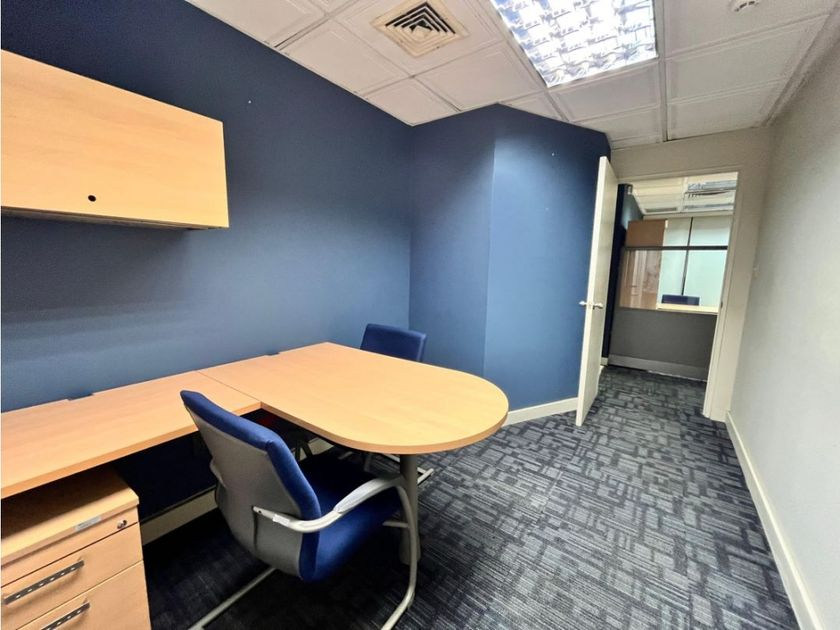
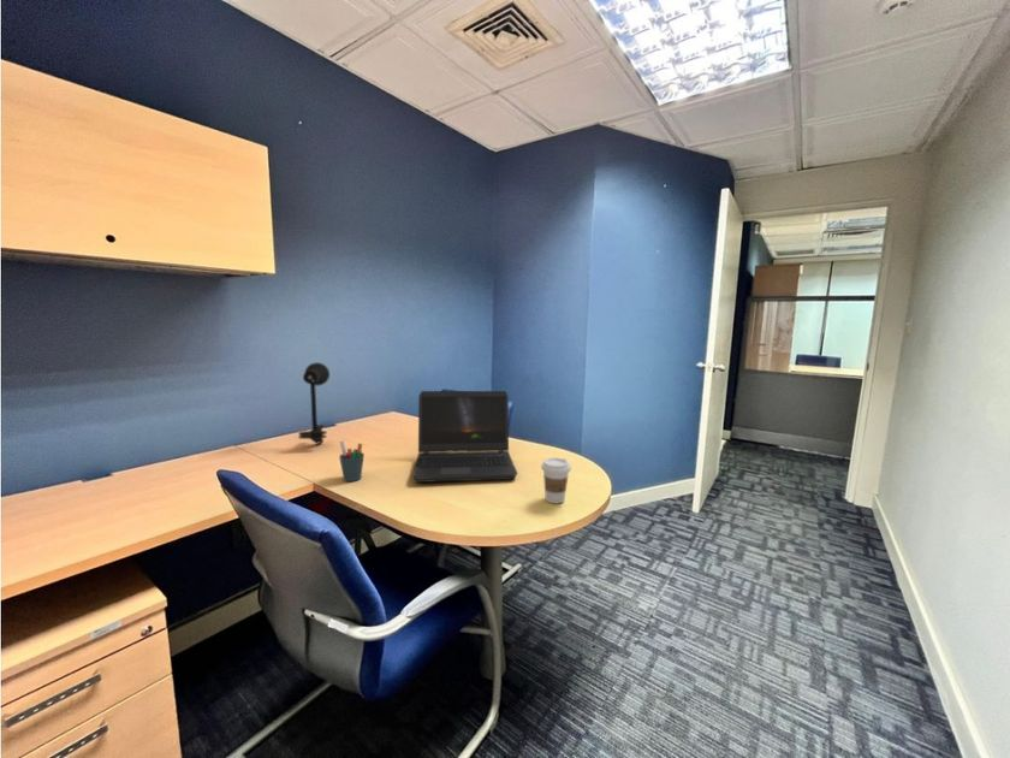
+ coffee cup (556, 480)
+ pen holder (352, 460)
+ laptop computer (464, 432)
+ desk lamp (315, 405)
